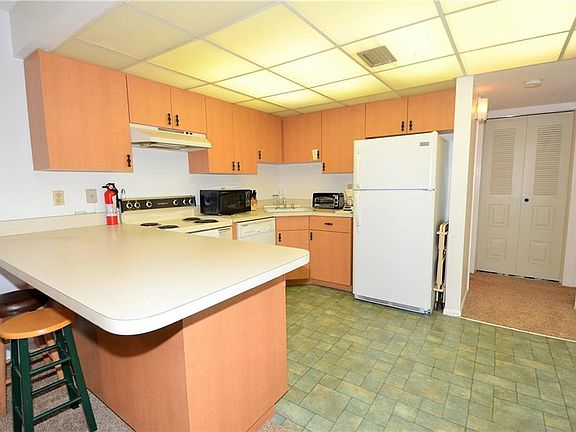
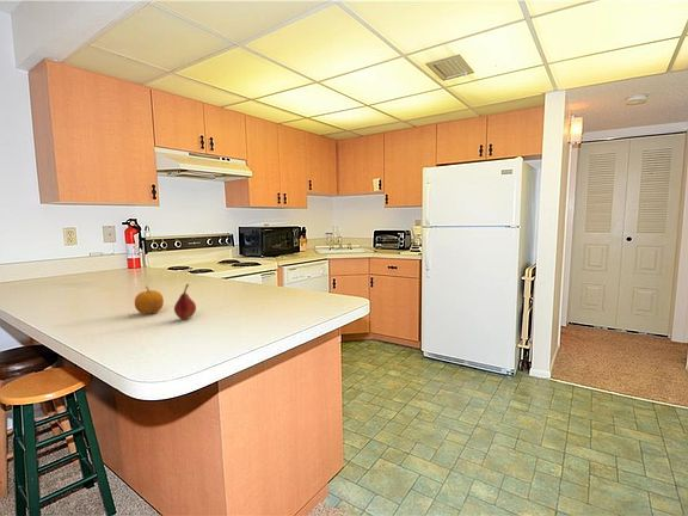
+ fruit (148, 299)
+ fruit (184, 301)
